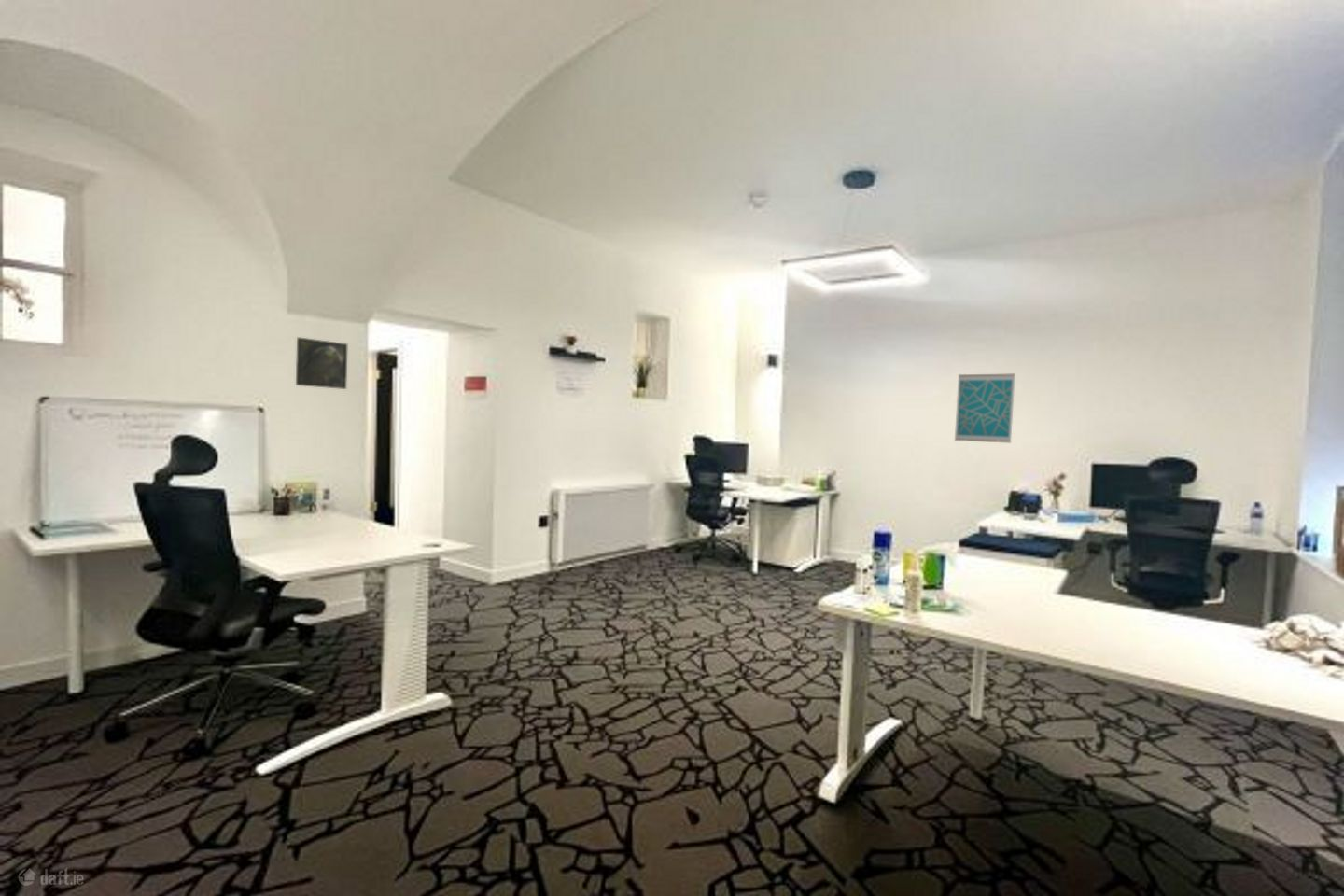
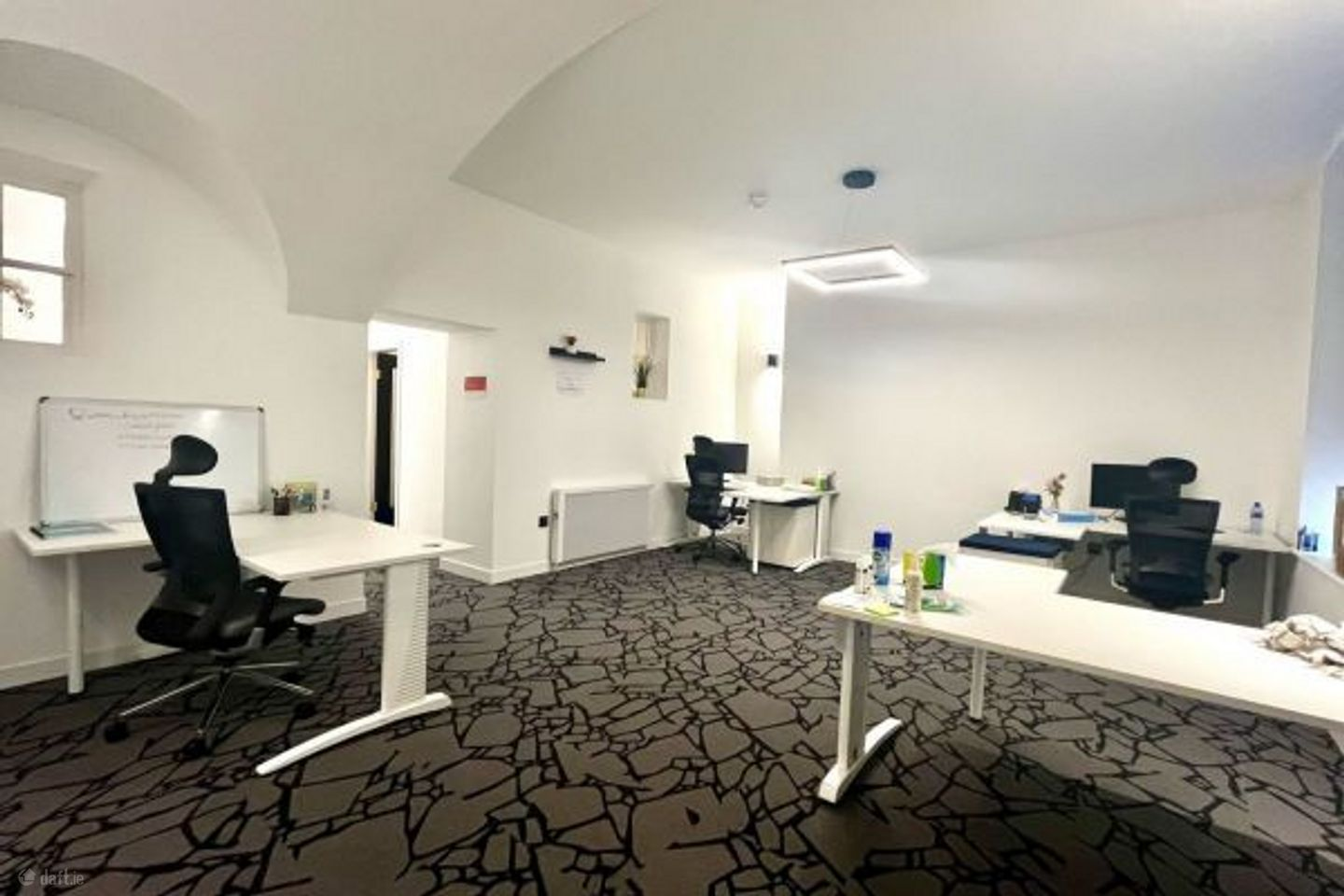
- wall art (984, 408)
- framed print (322, 364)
